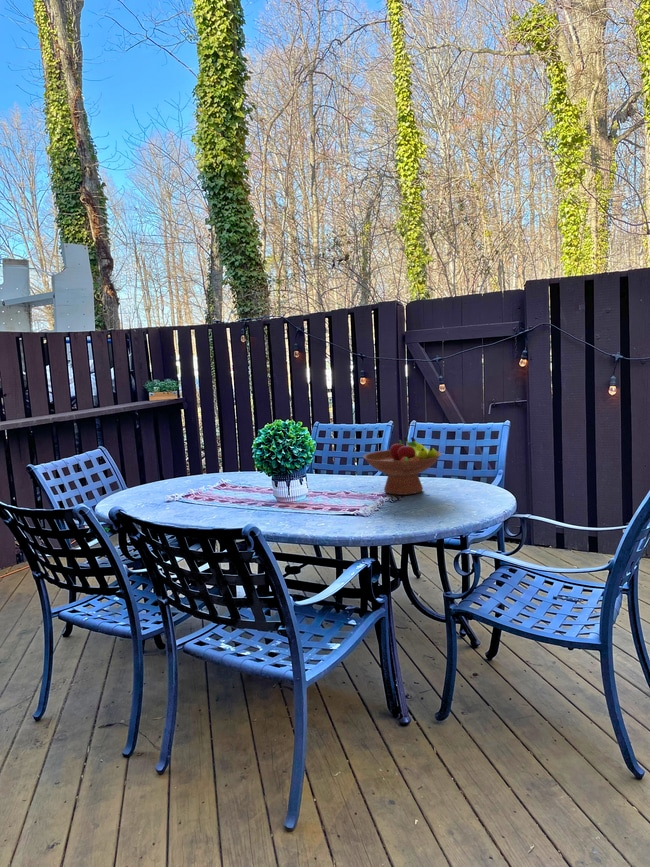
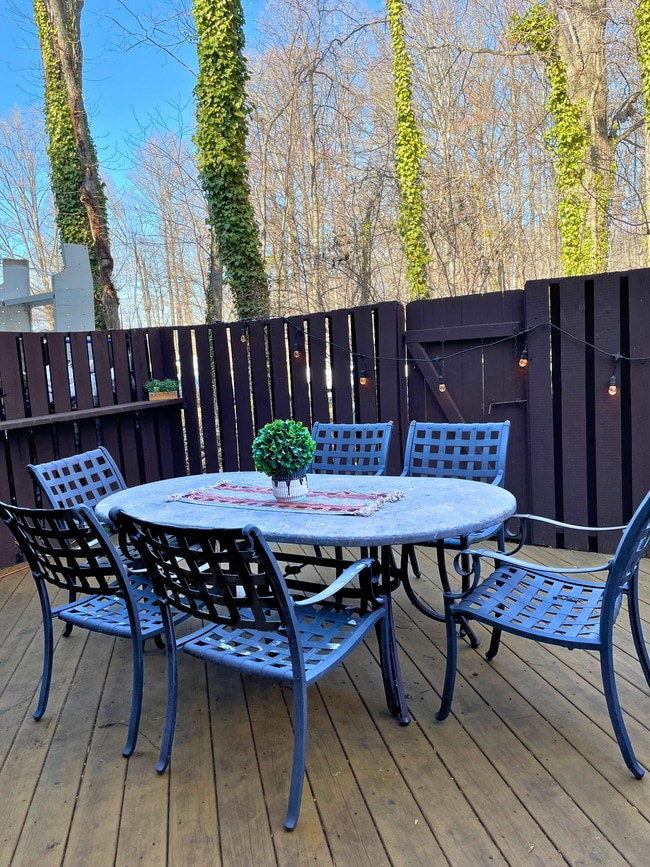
- fruit bowl (402, 465)
